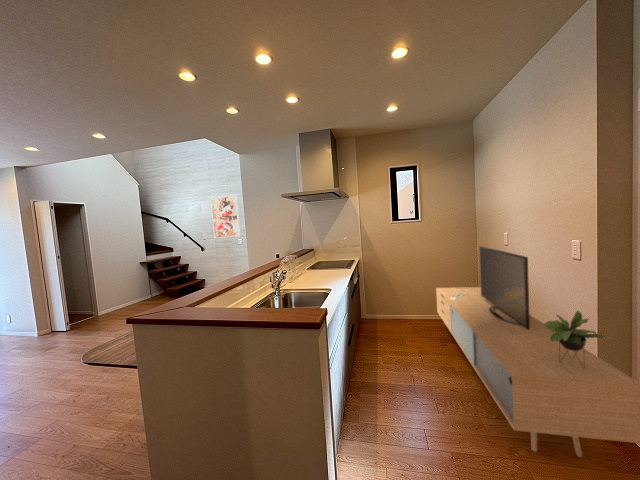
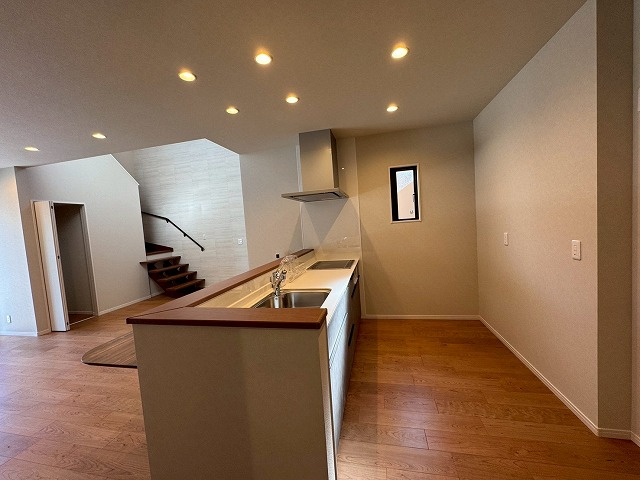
- media console (495, 312)
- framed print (225, 216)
